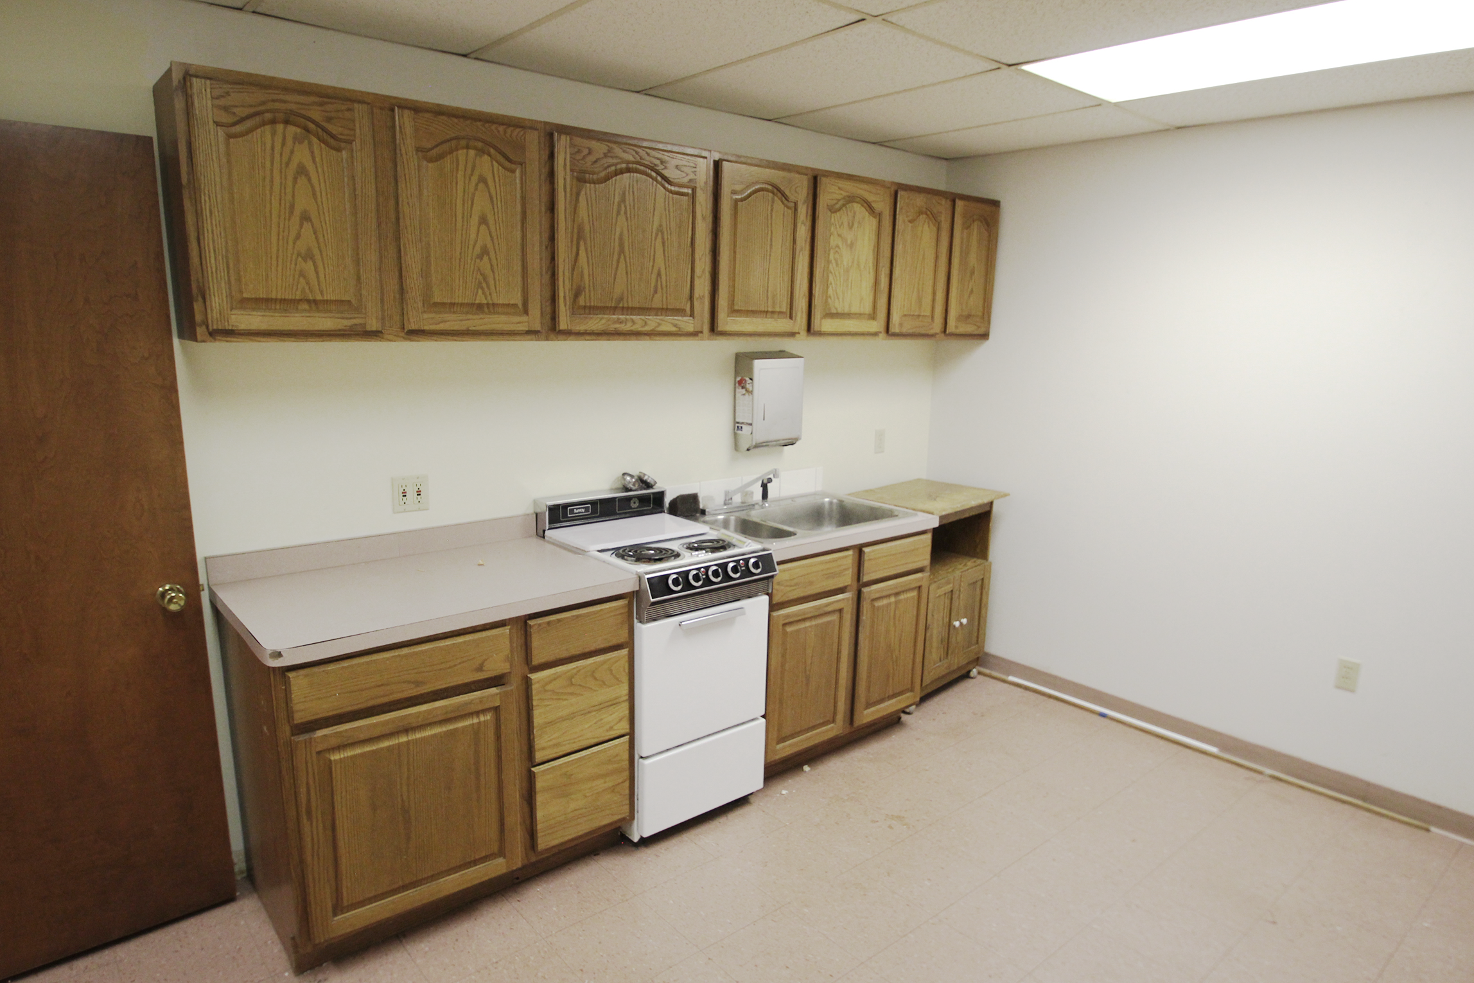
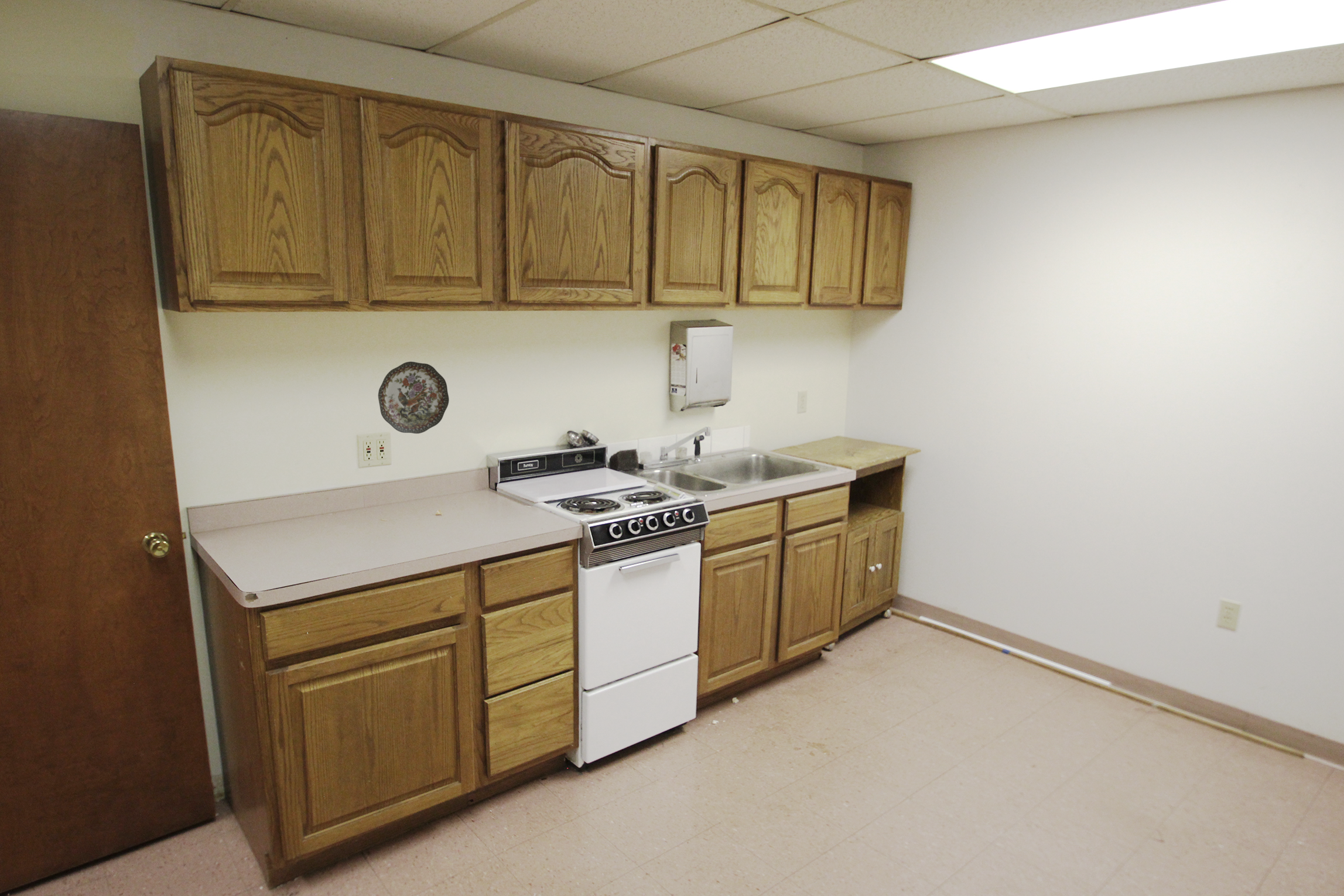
+ decorative plate (413, 397)
